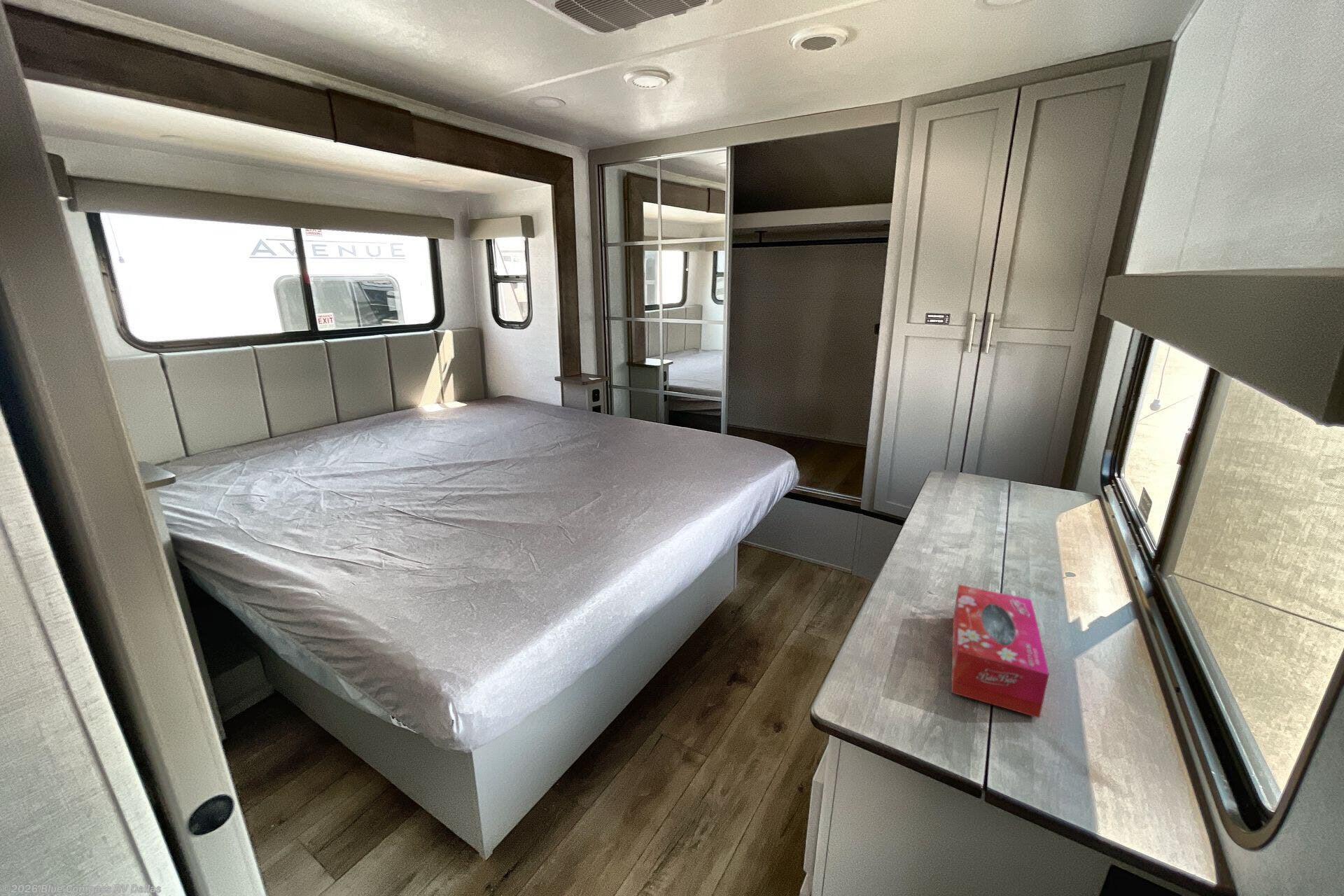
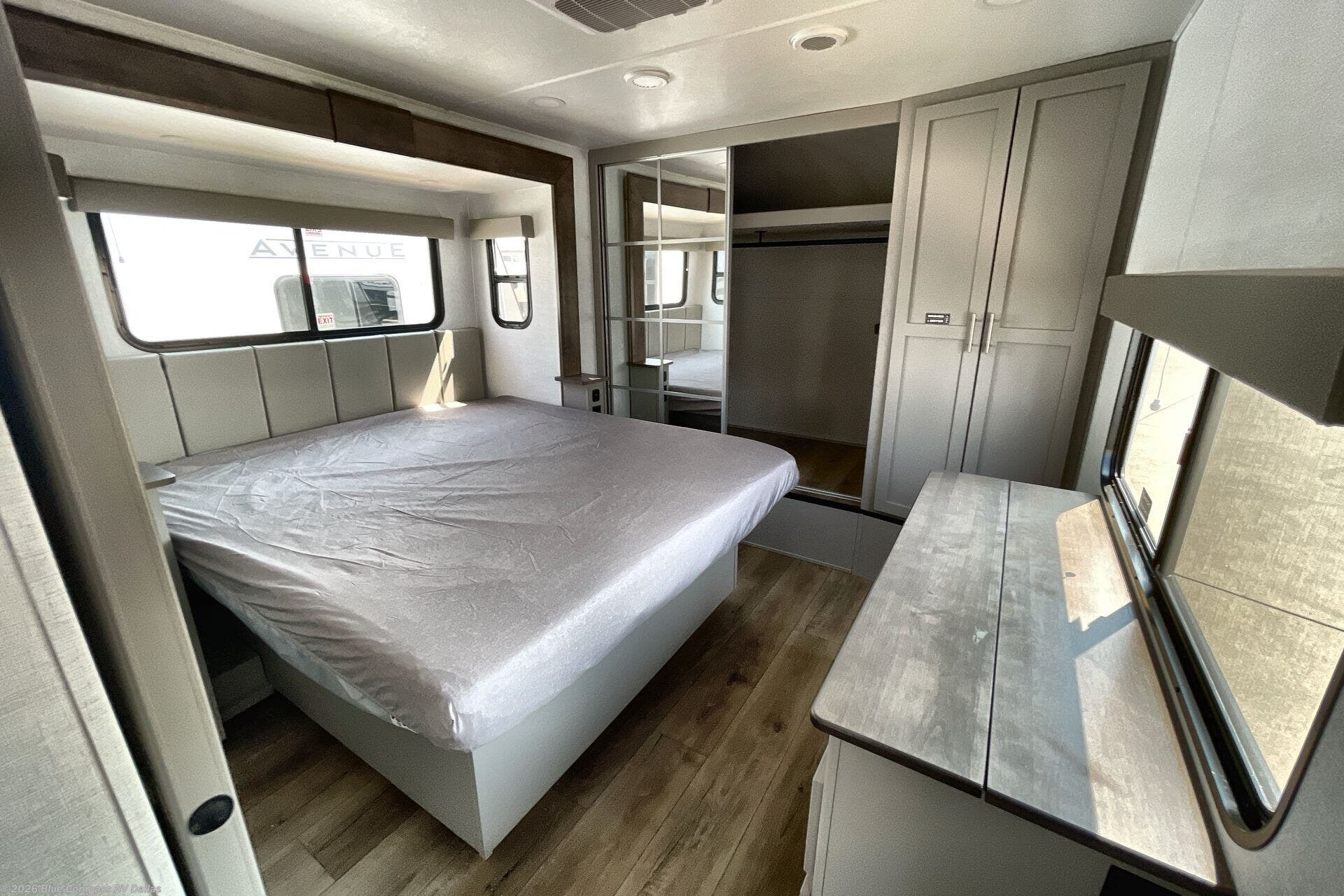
- tissue box (994, 643)
